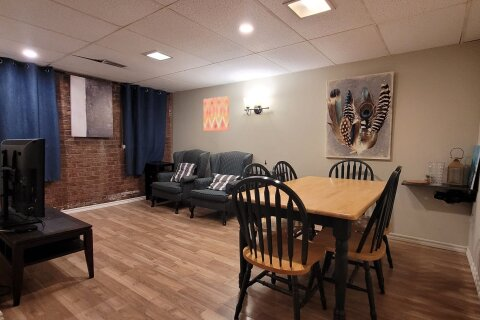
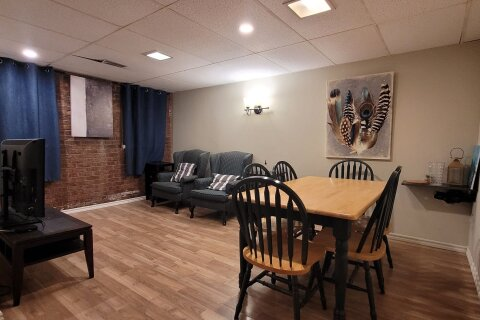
- wall art (215, 114)
